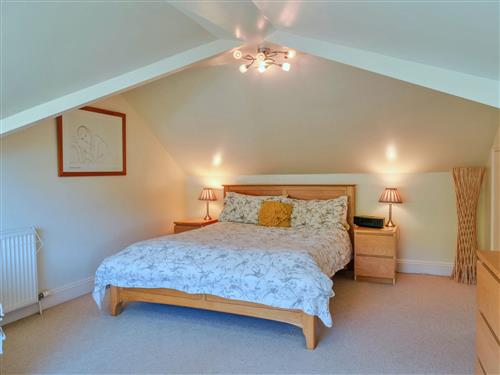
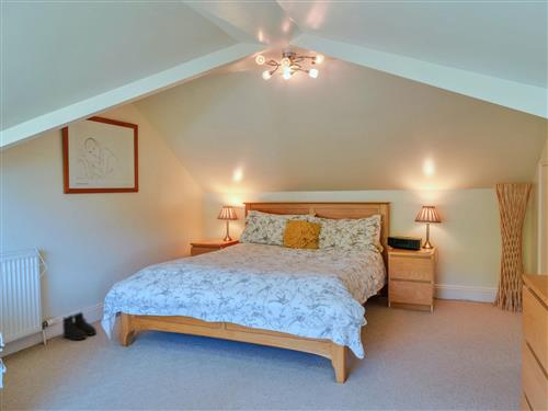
+ boots (79, 324)
